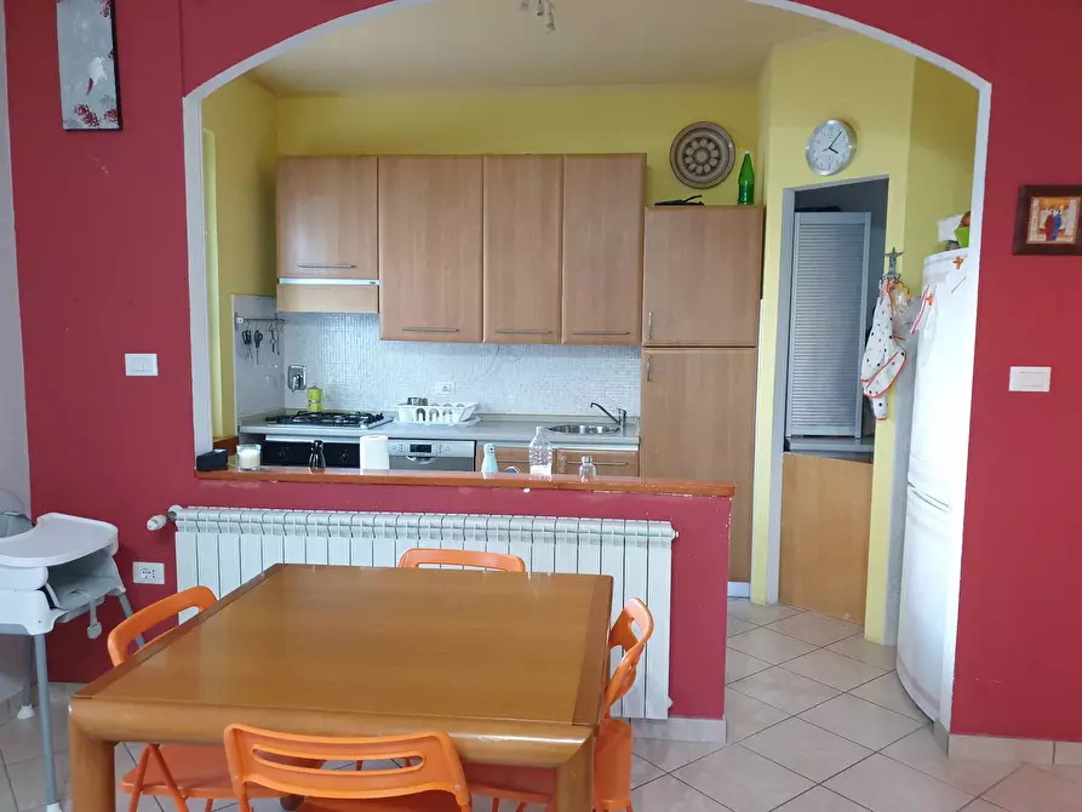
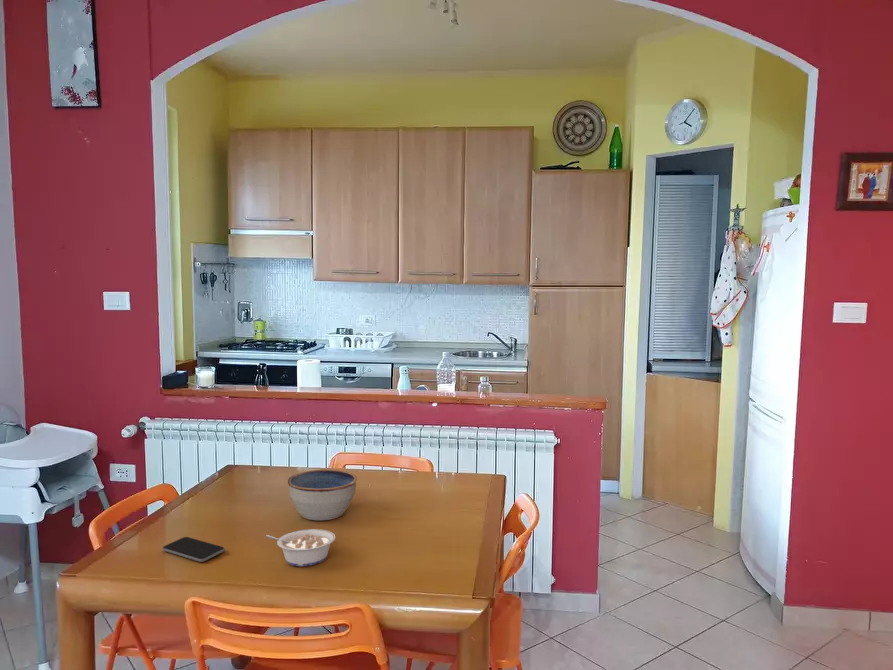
+ bowl (322, 496)
+ smartphone (193, 548)
+ legume (304, 547)
